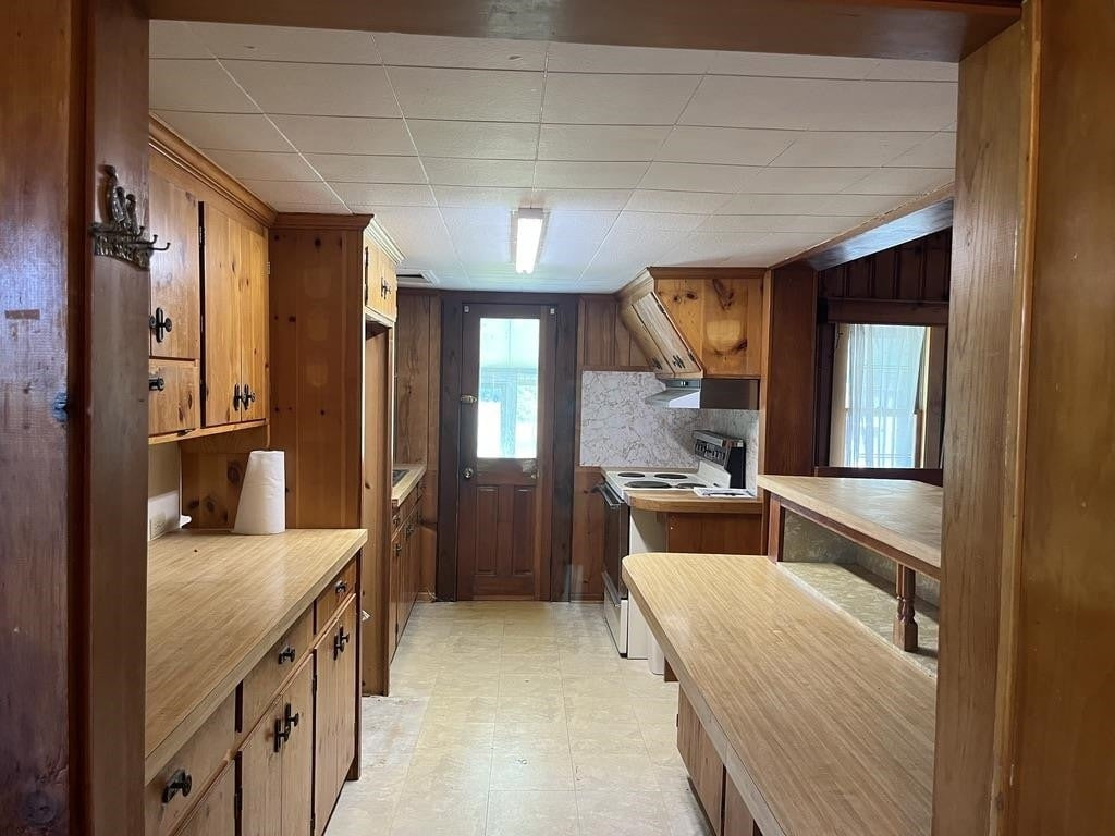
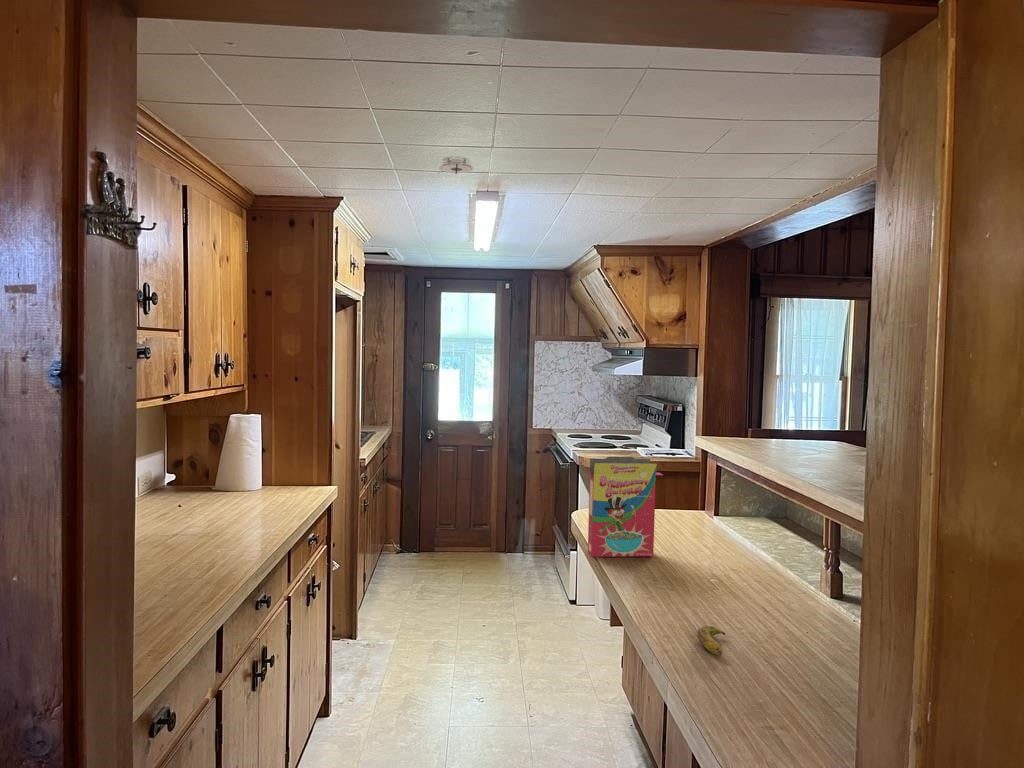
+ cereal box (622, 506)
+ banana (713, 639)
+ smoke detector (455, 165)
